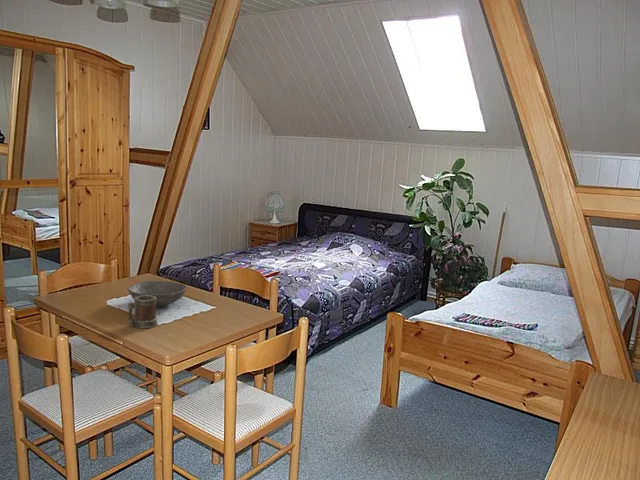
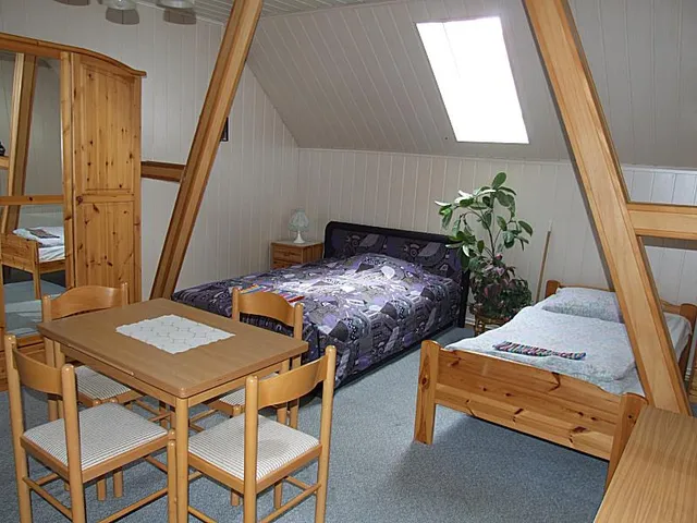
- bowl (157, 295)
- mug (142, 311)
